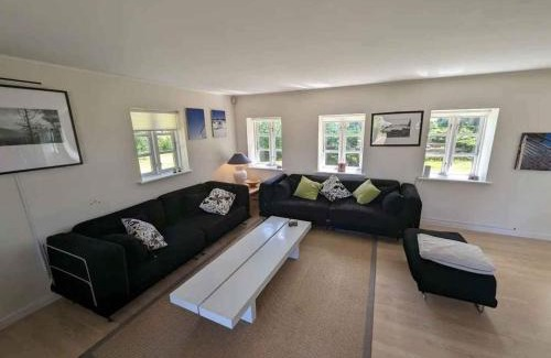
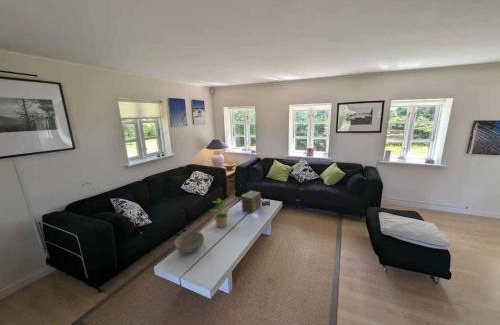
+ bowl (190, 243)
+ book stack (251, 201)
+ potted plant (221, 213)
